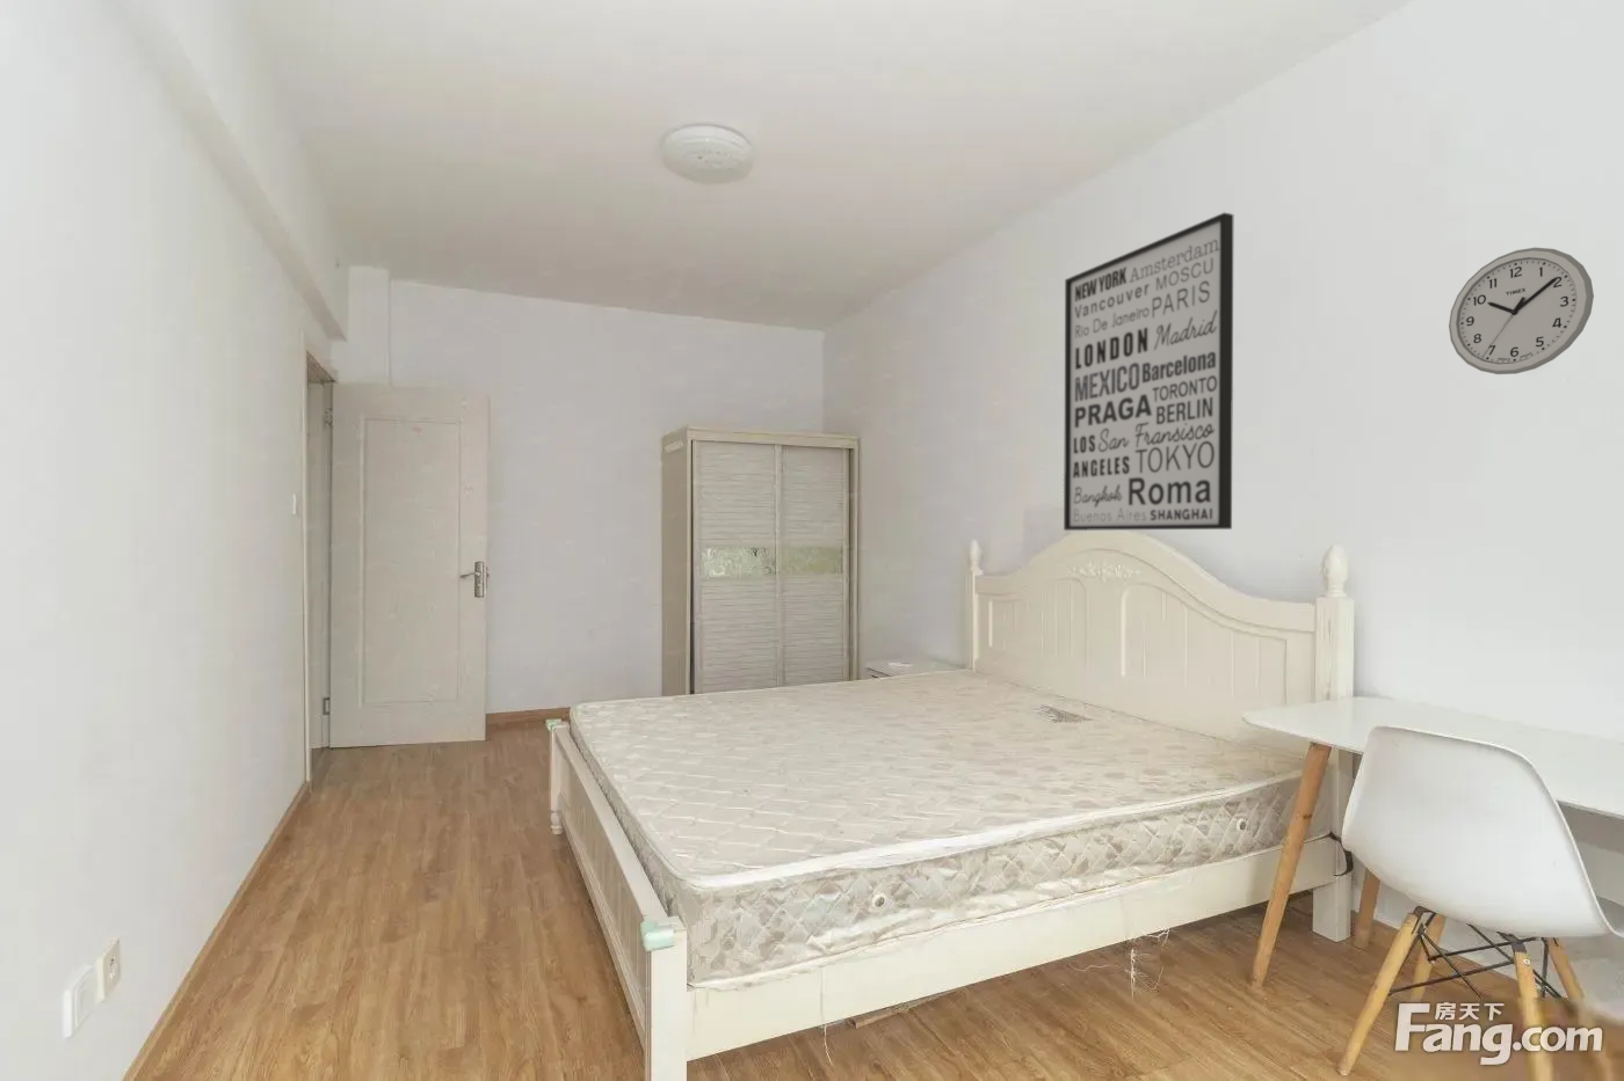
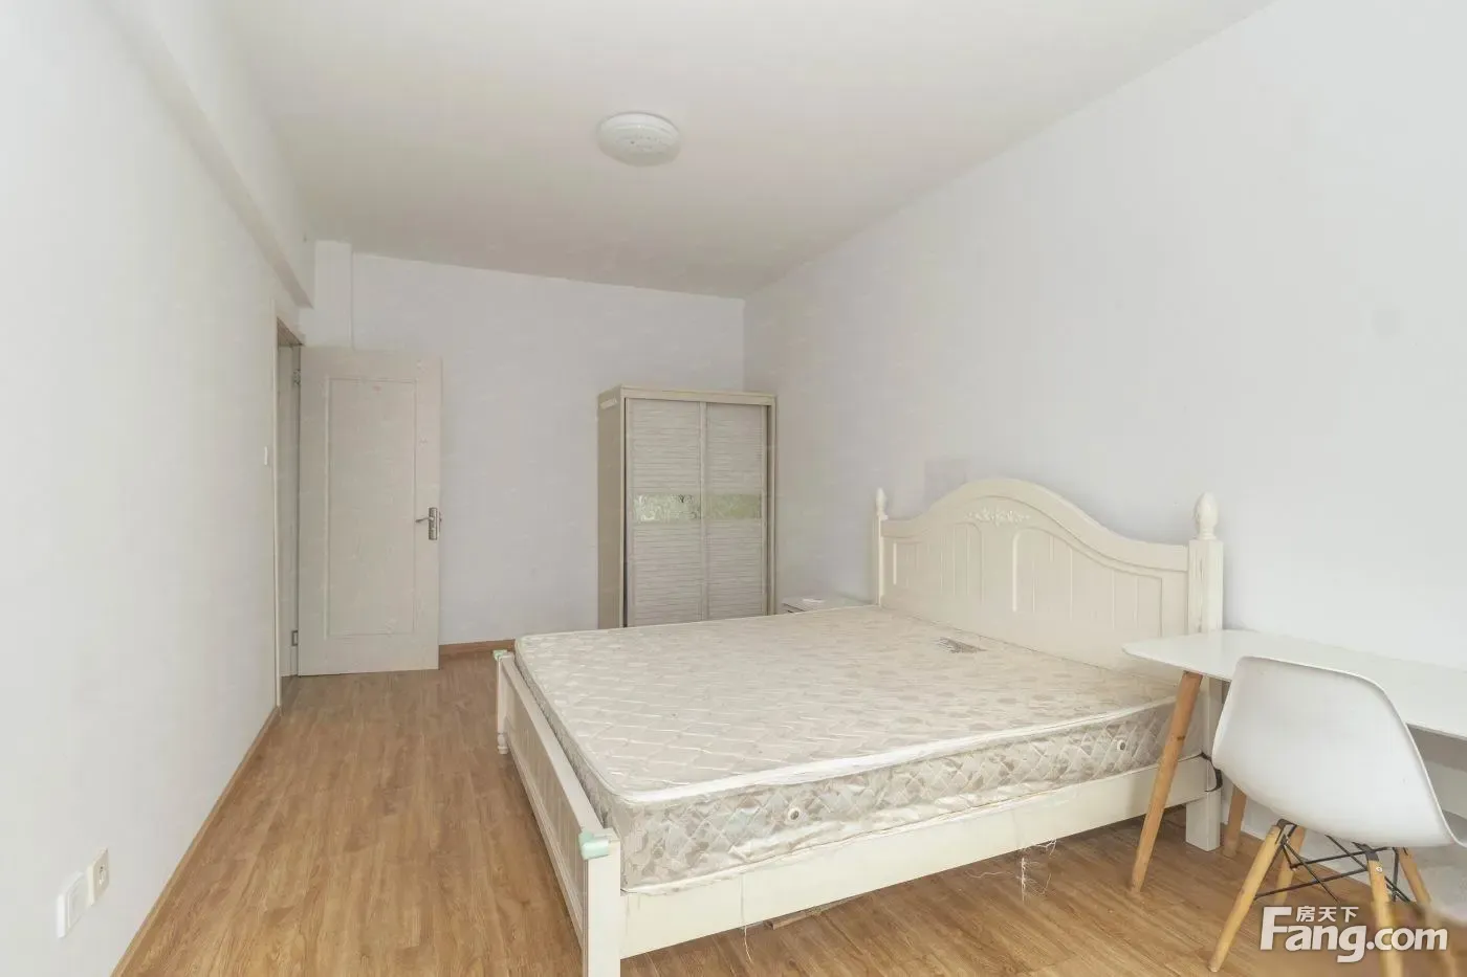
- wall art (1139, 390)
- wall clock (1514, 311)
